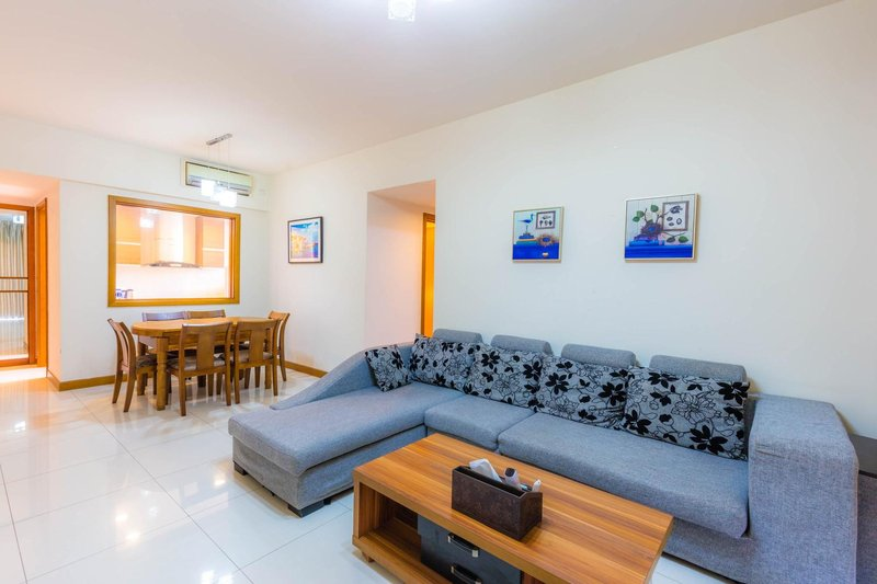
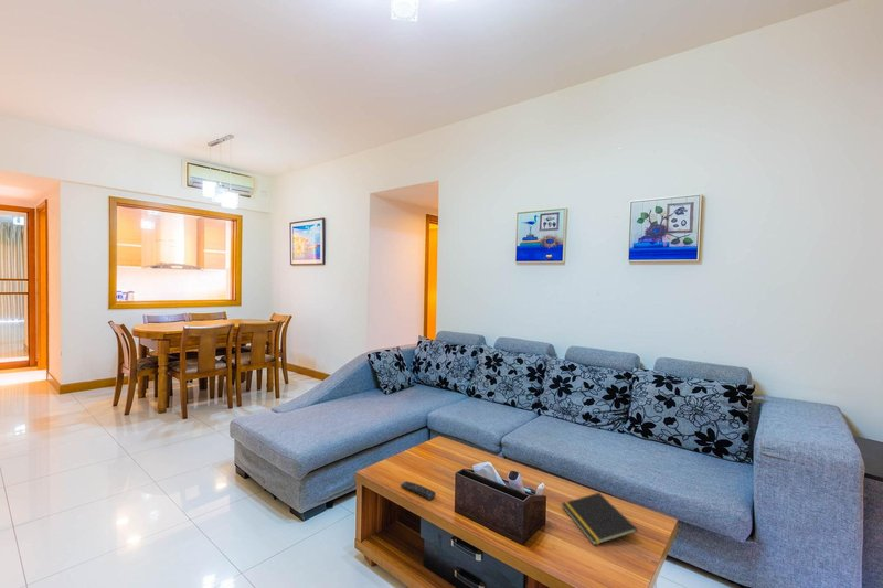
+ remote control (416, 489)
+ notepad (596, 516)
